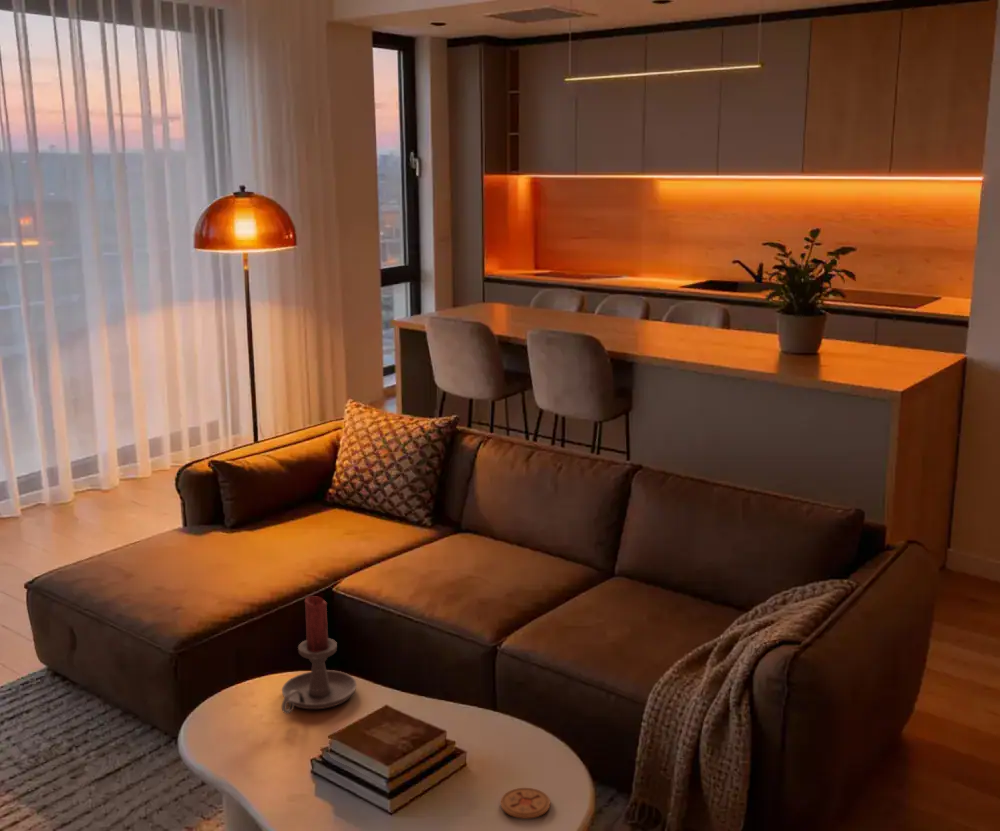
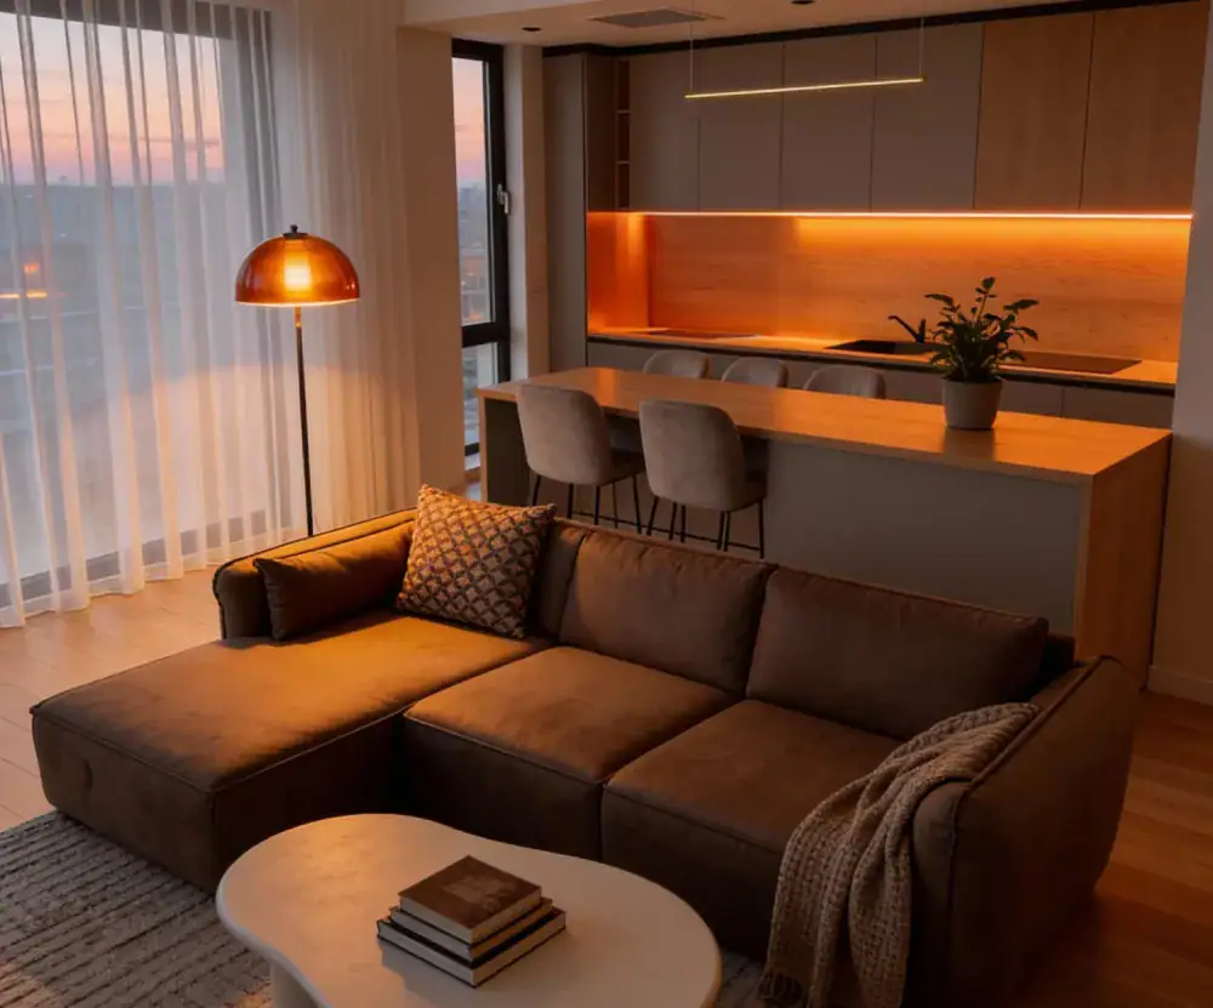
- candle holder (311, 651)
- coaster (525, 802)
